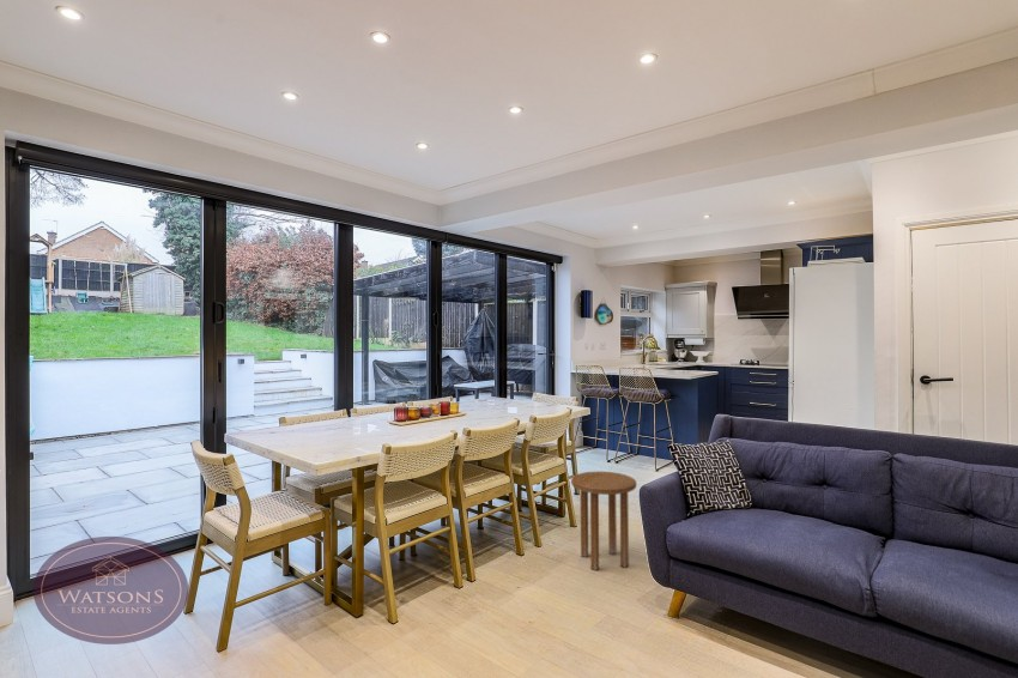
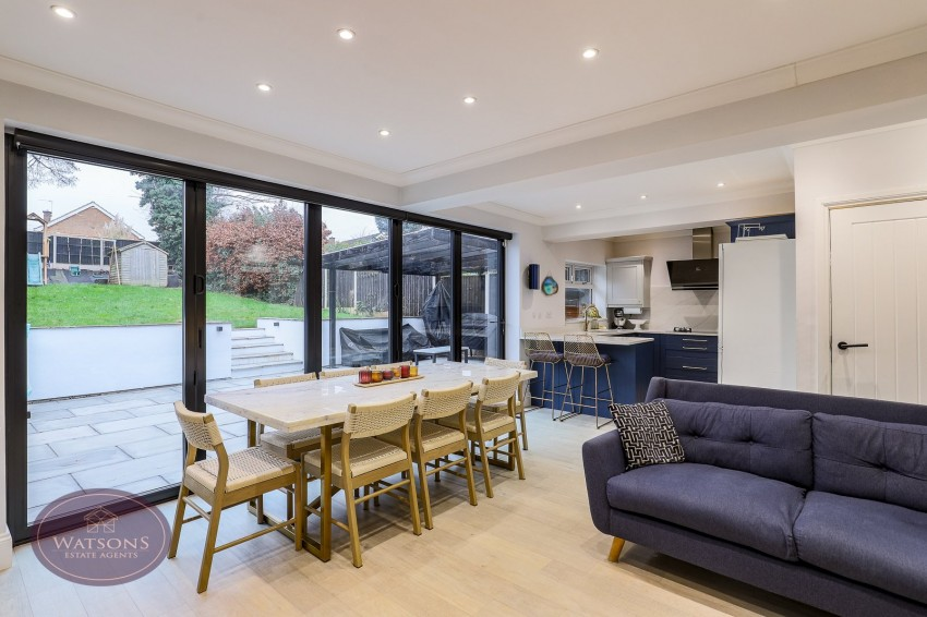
- side table (608, 520)
